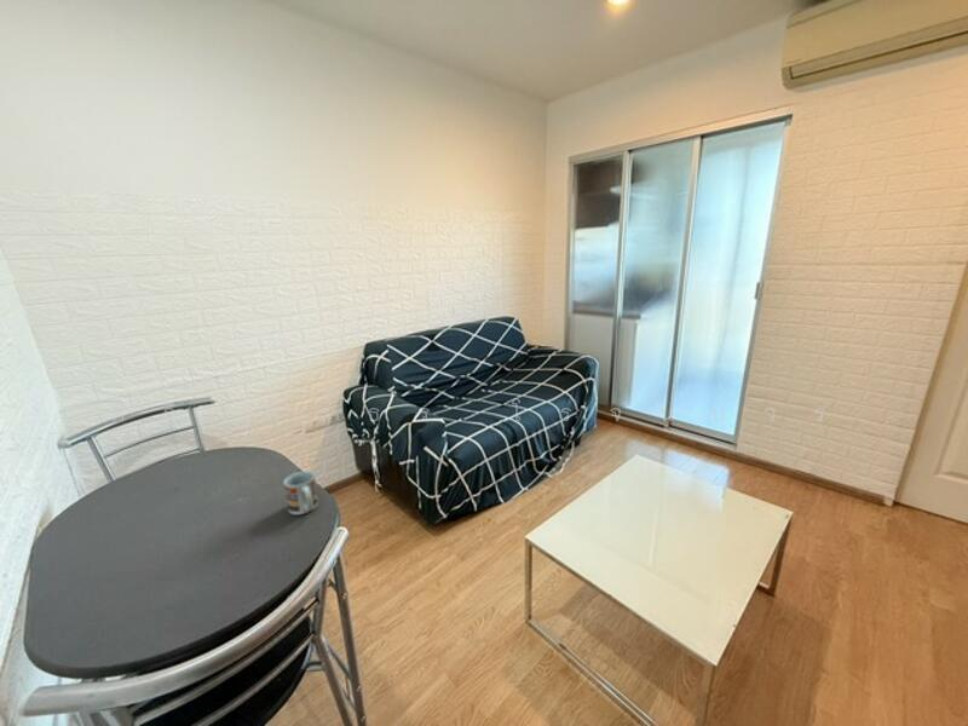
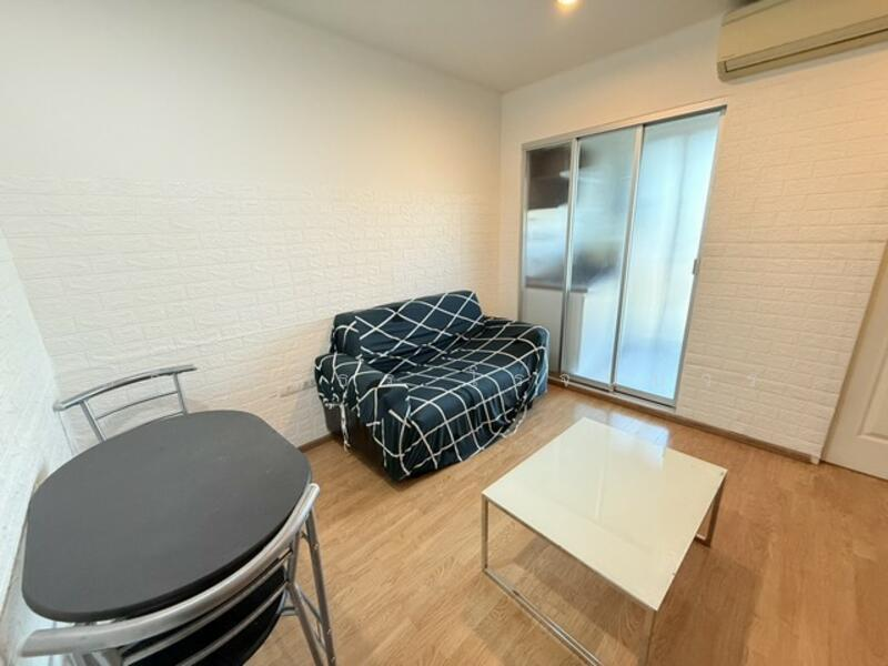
- cup (302, 494)
